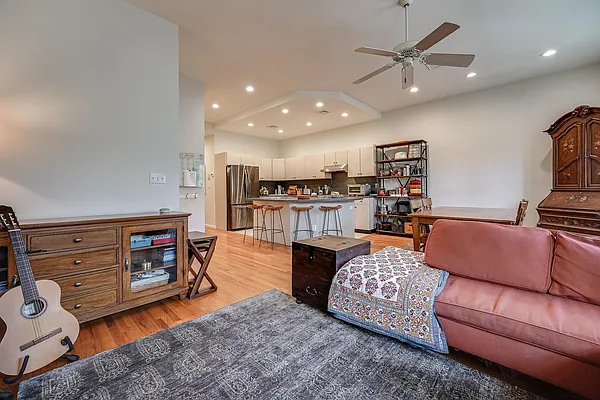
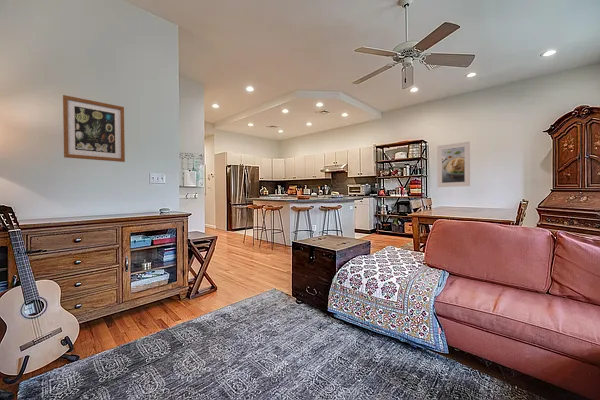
+ wall art (95, 130)
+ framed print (453, 165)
